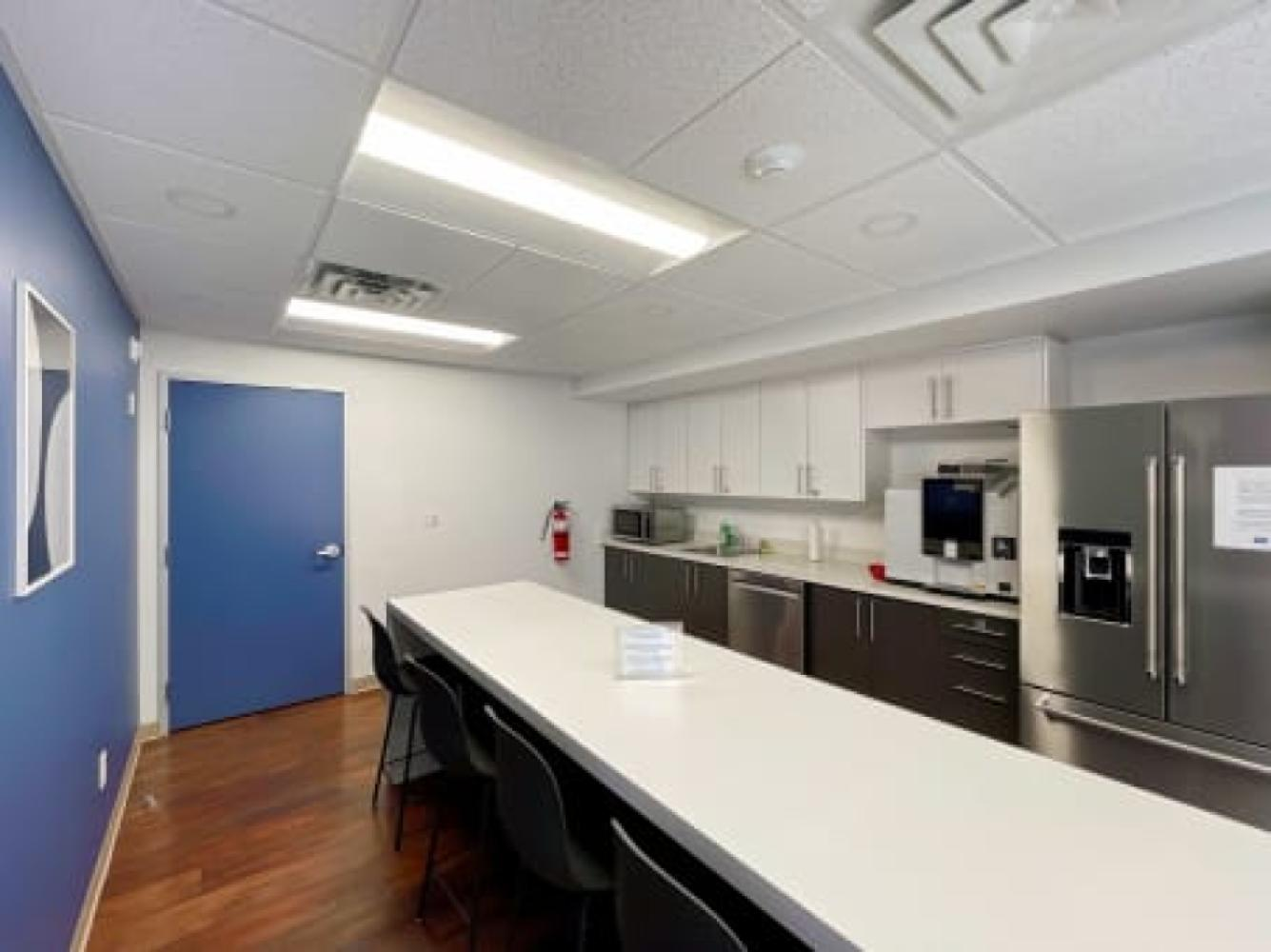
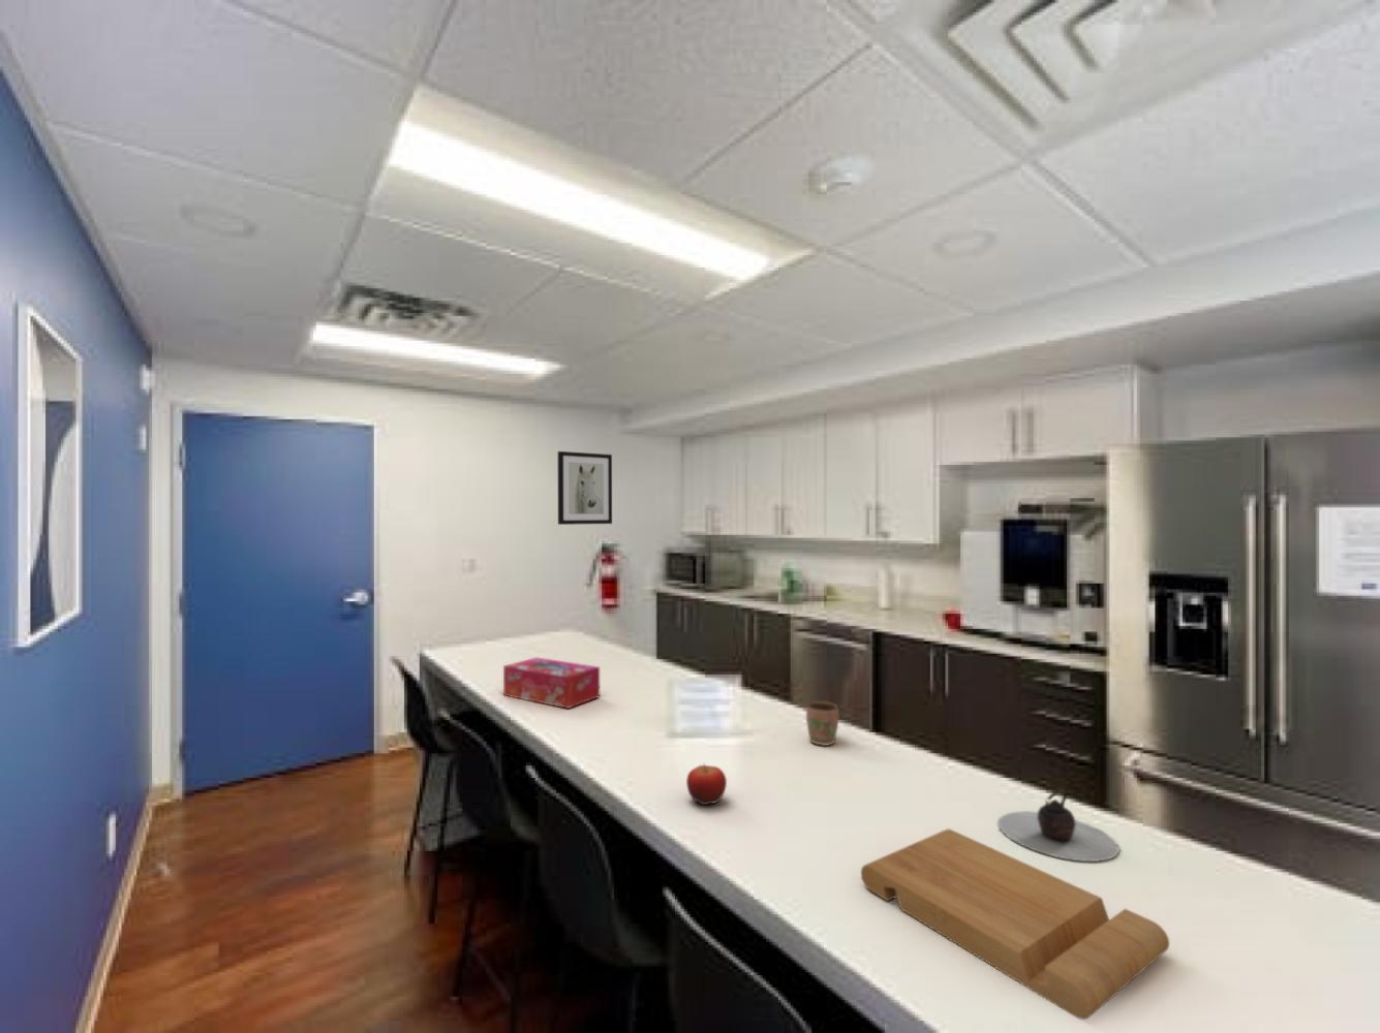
+ mug (824, 722)
+ fruit (706, 781)
+ teapot (1055, 811)
+ cutting board (1001, 904)
+ tissue box (550, 680)
+ wall art (585, 488)
